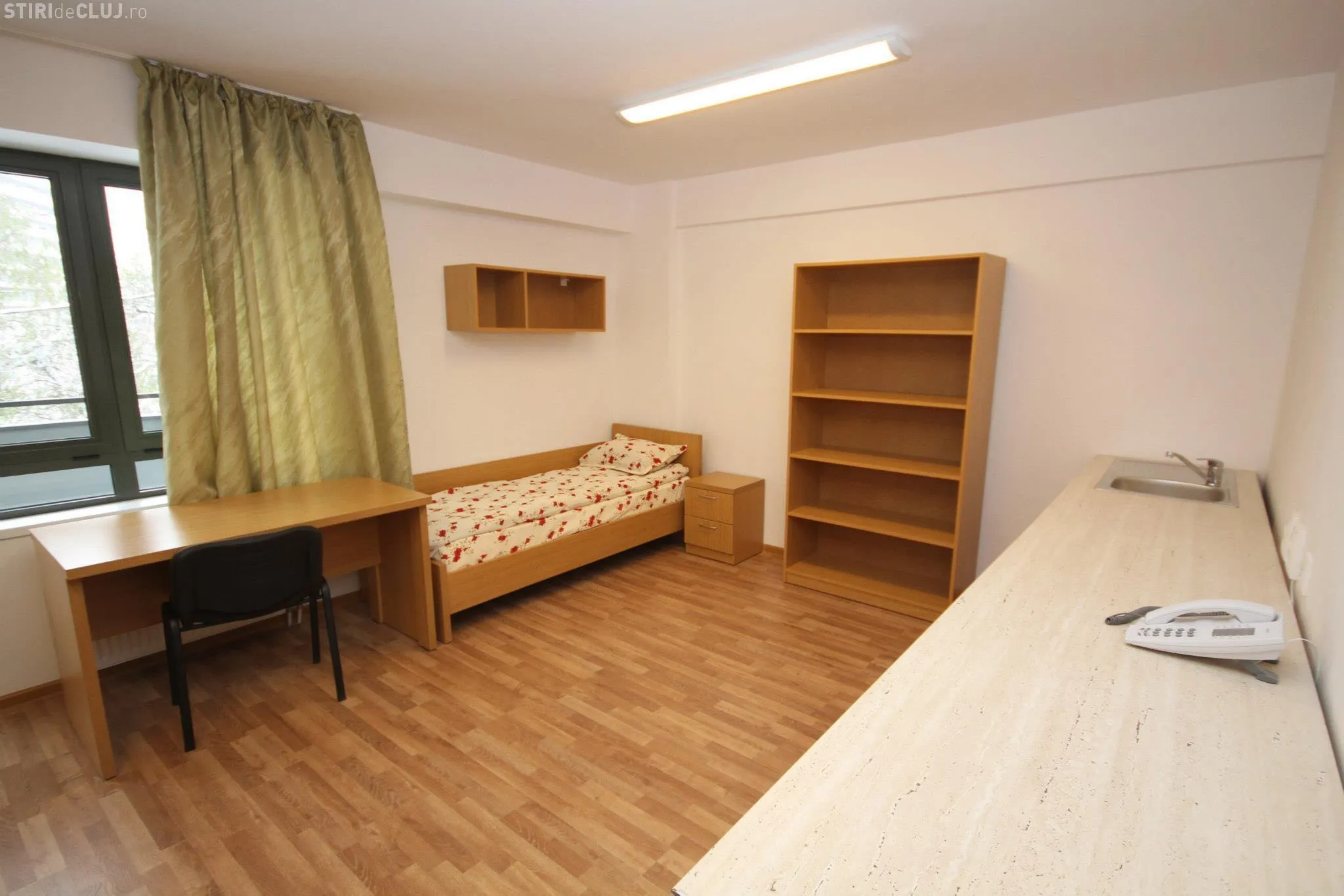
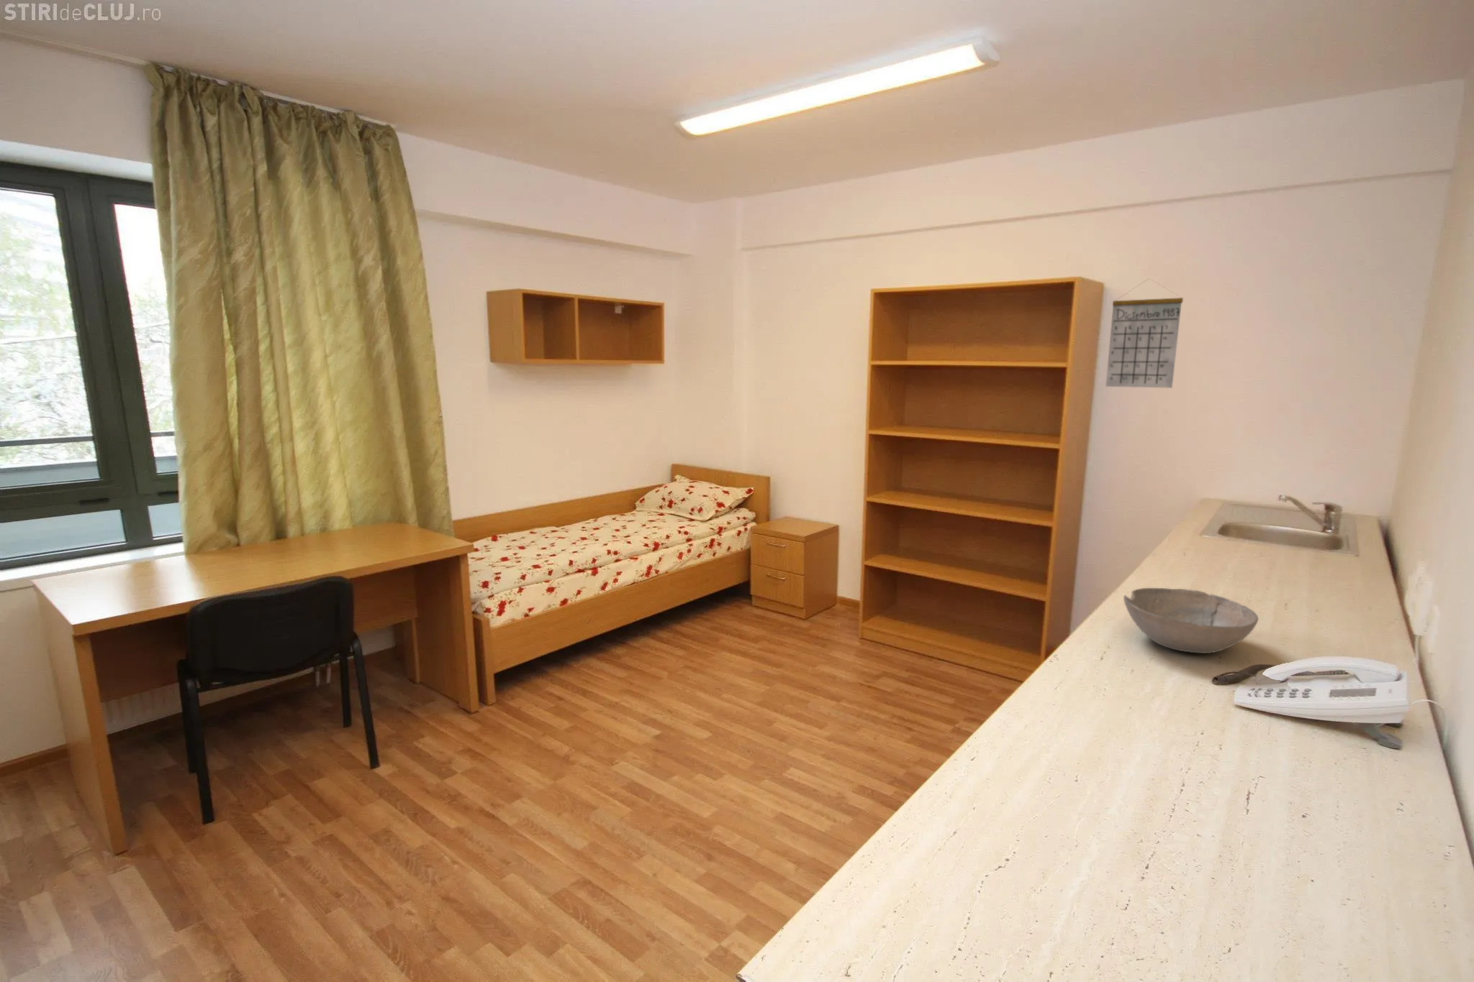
+ calendar (1144, 333)
+ bowl (1187, 624)
